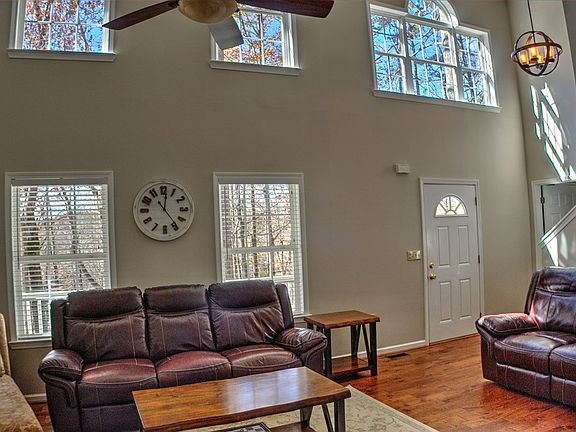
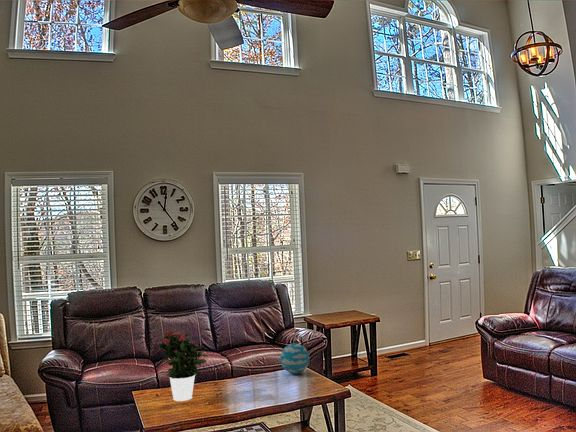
+ potted flower (180, 364)
+ decorative ball (294, 358)
